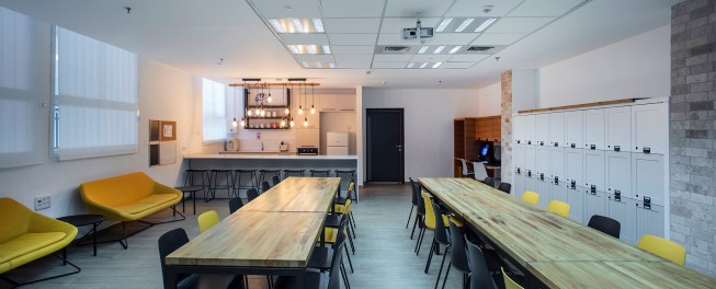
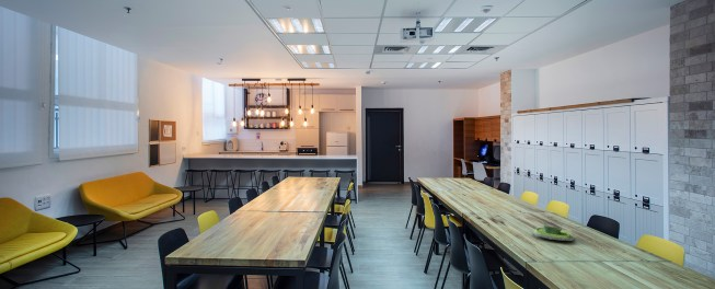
+ plant pot (552, 230)
